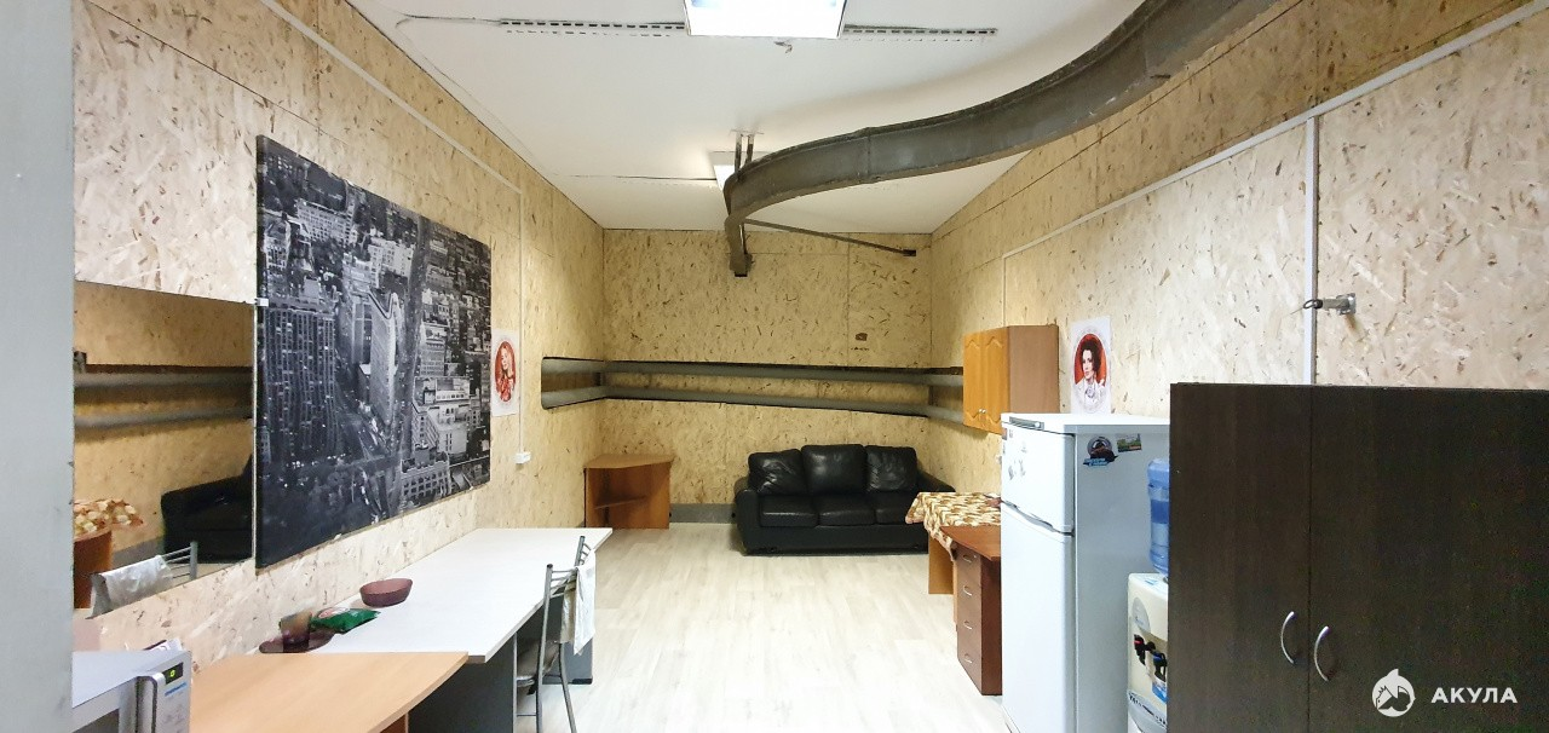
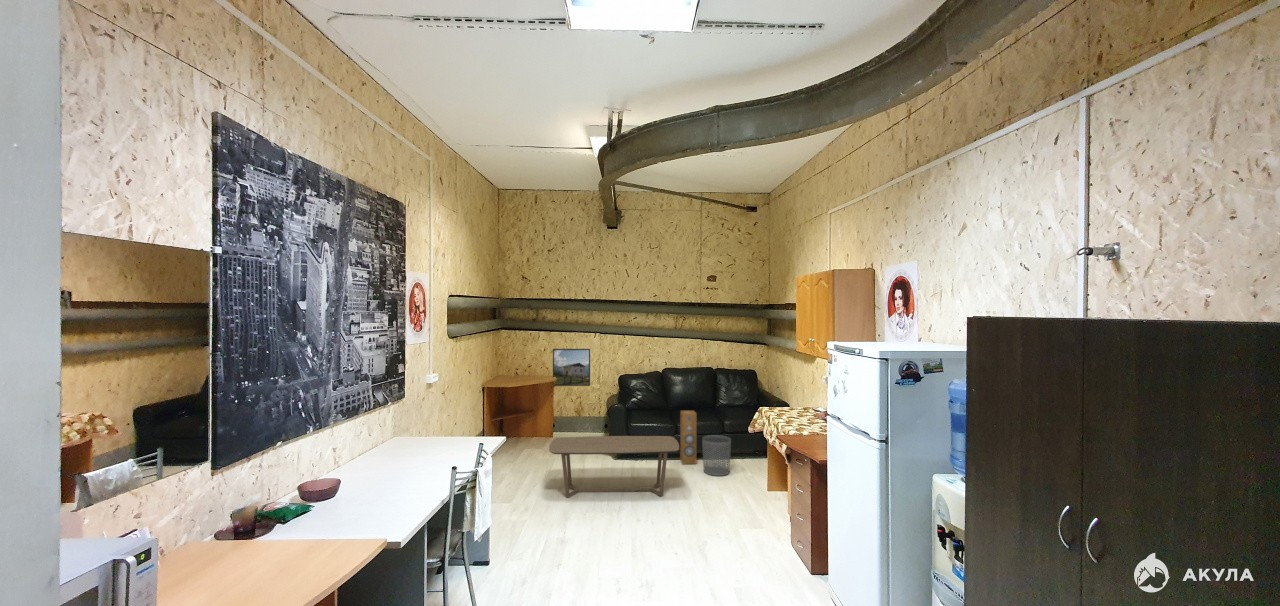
+ speaker (688, 437)
+ waste bin (716, 455)
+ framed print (571, 367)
+ coffee table (614, 453)
